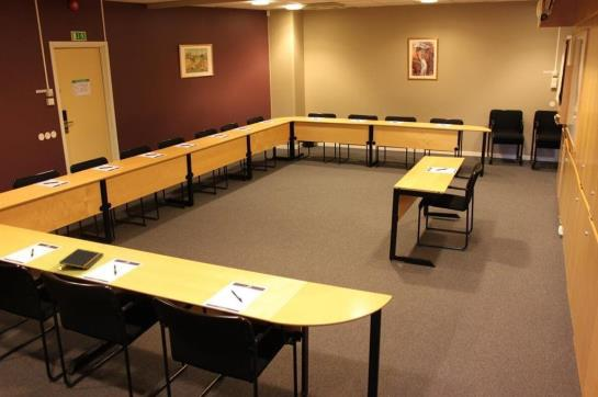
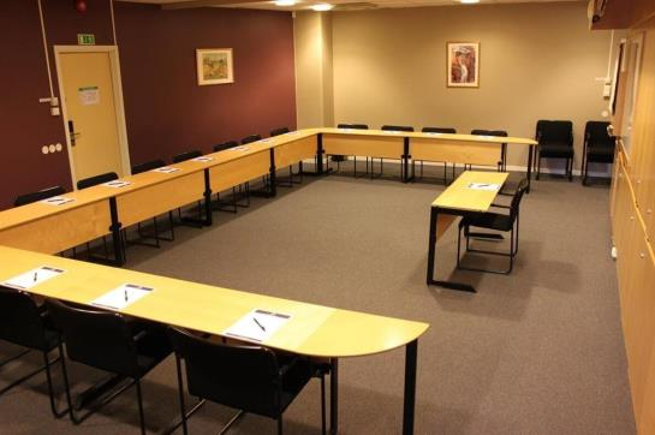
- notepad (82, 258)
